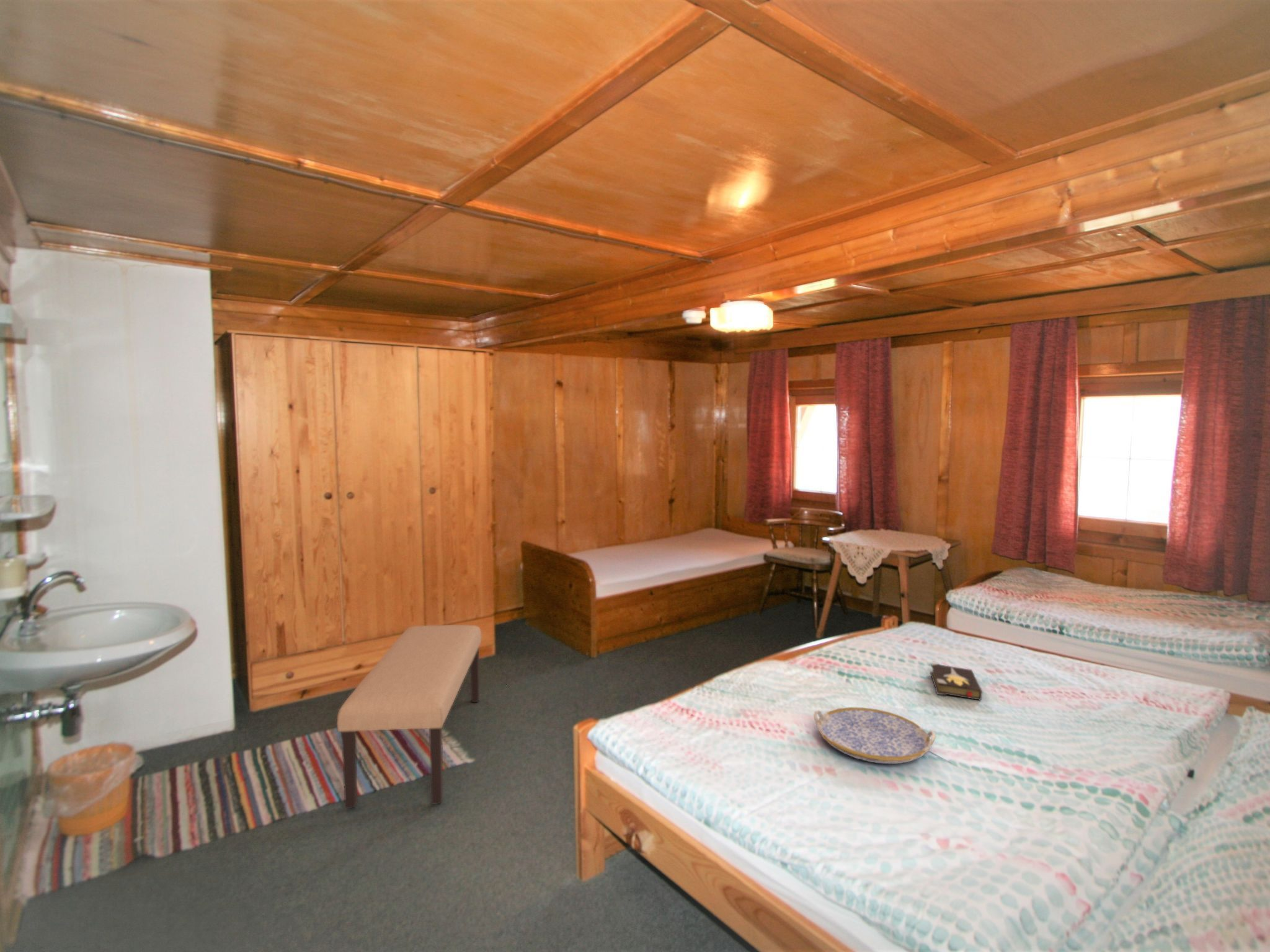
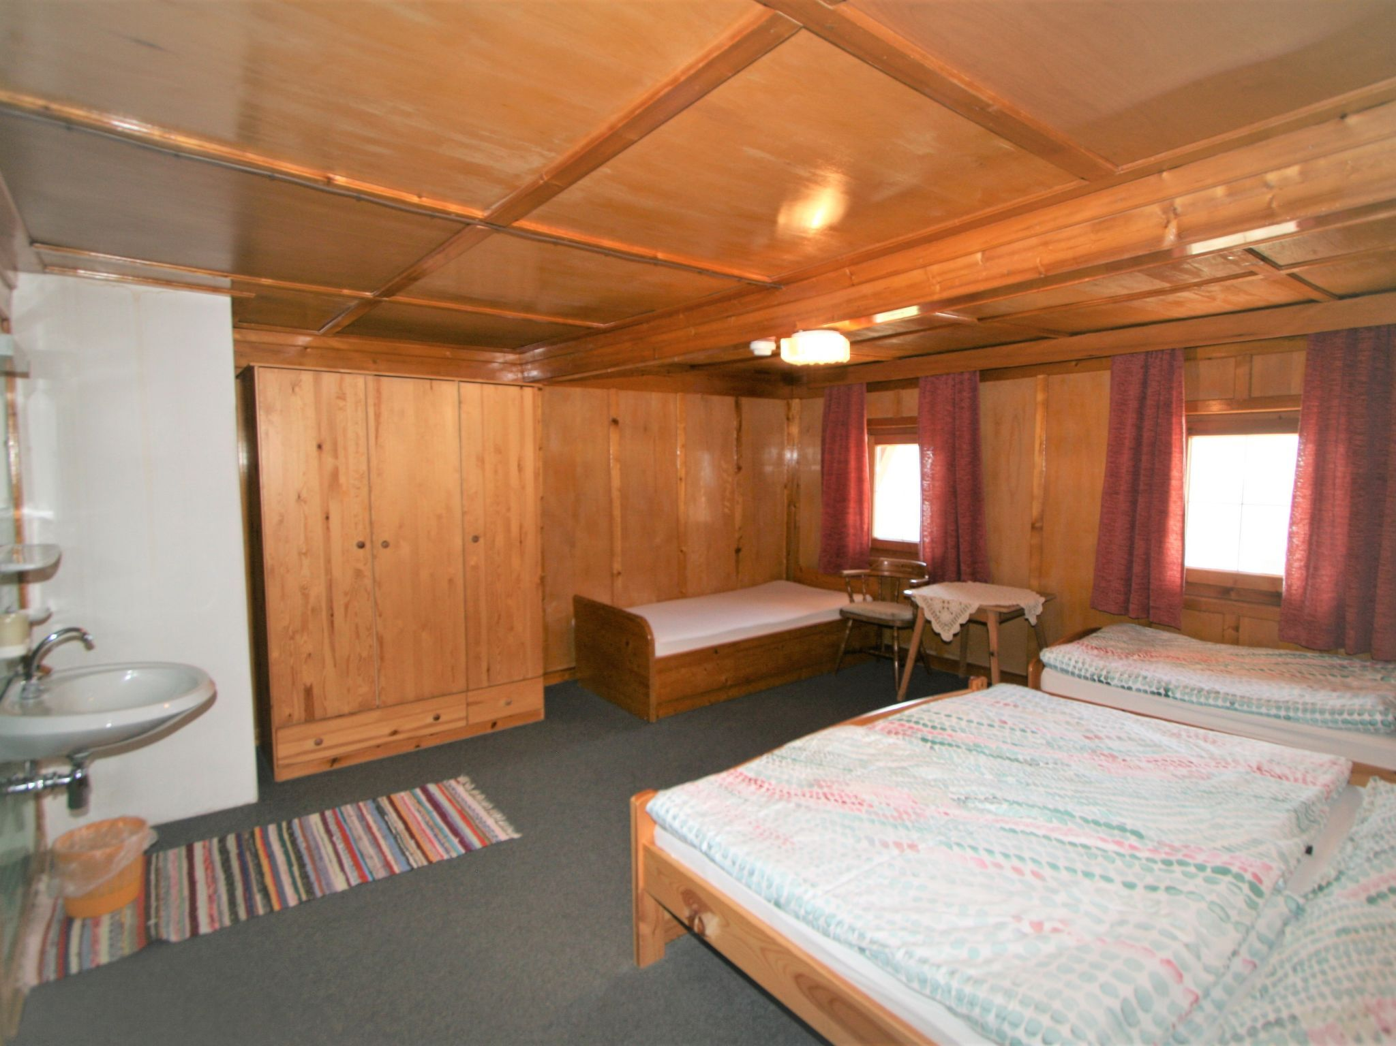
- serving tray (872, 733)
- hardback book (954, 680)
- bench (422, 700)
